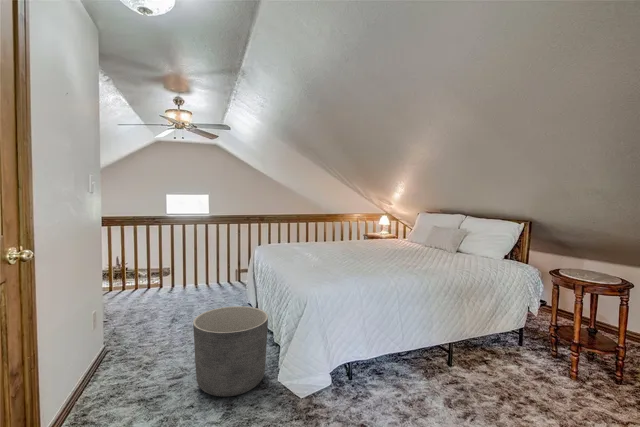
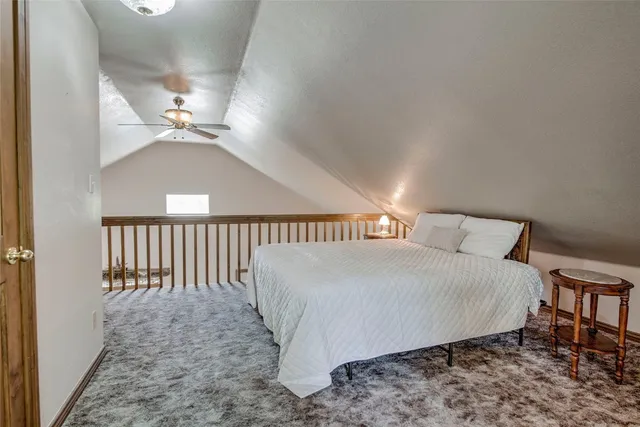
- planter (231, 349)
